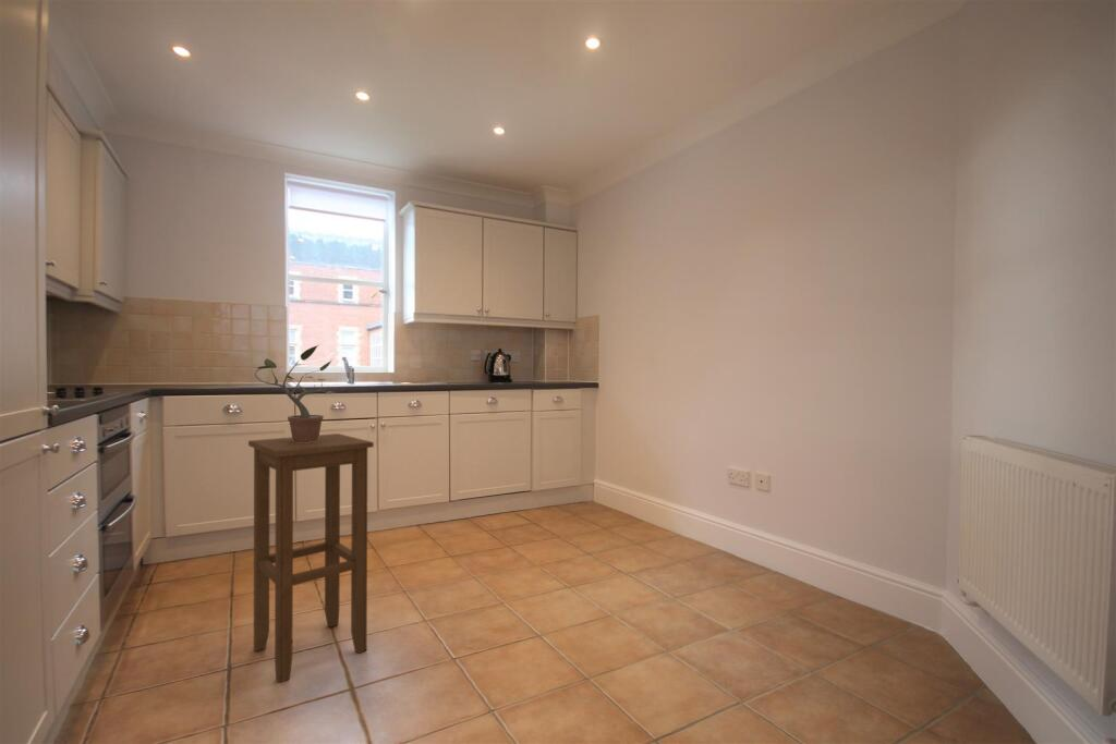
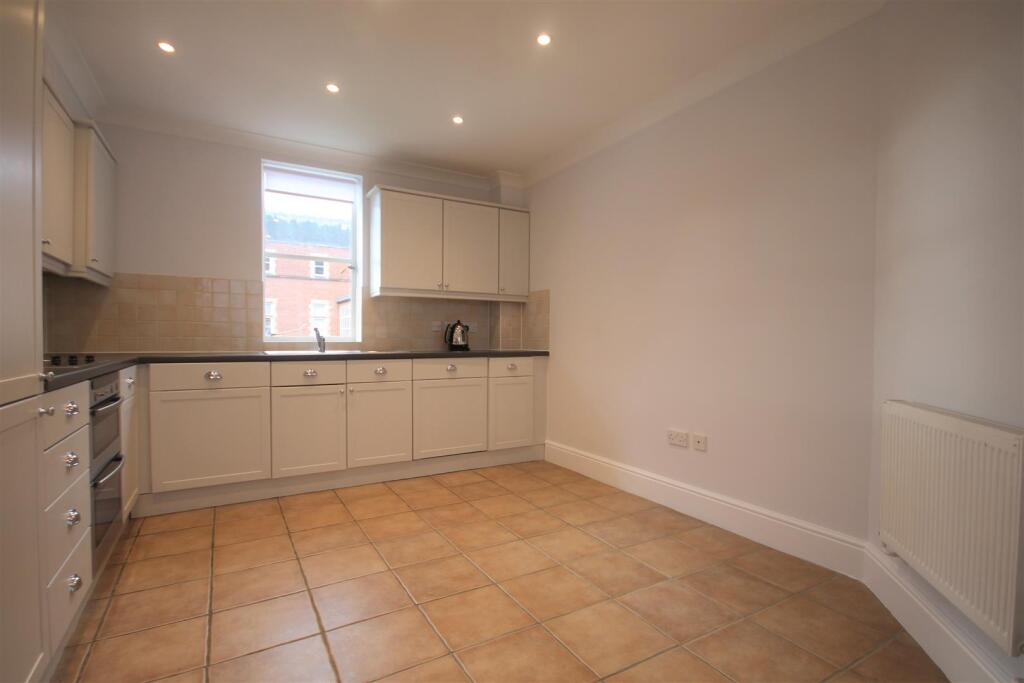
- potted plant (294, 390)
- stool (310, 546)
